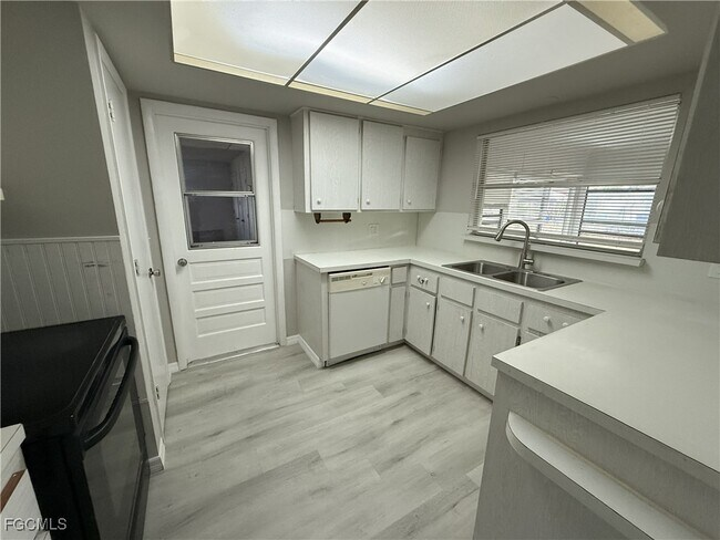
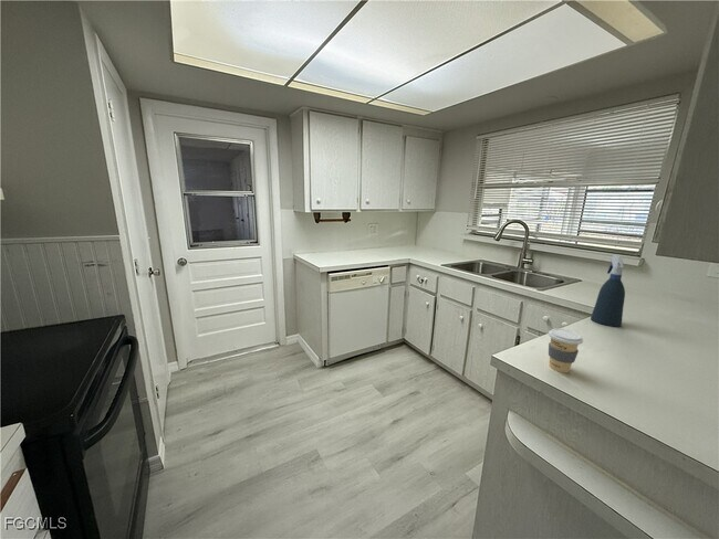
+ coffee cup (562, 350)
+ spray bottle (611, 289)
